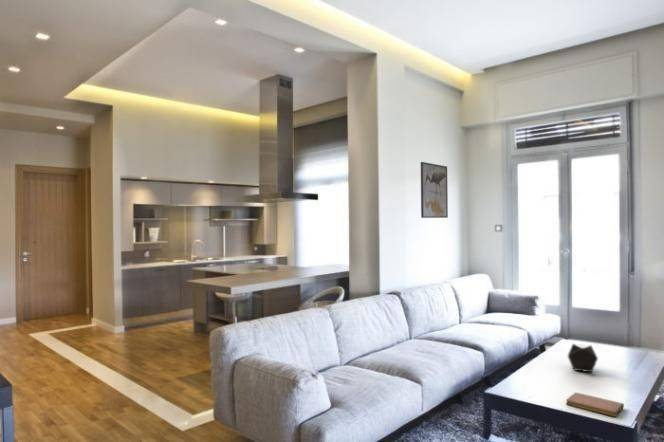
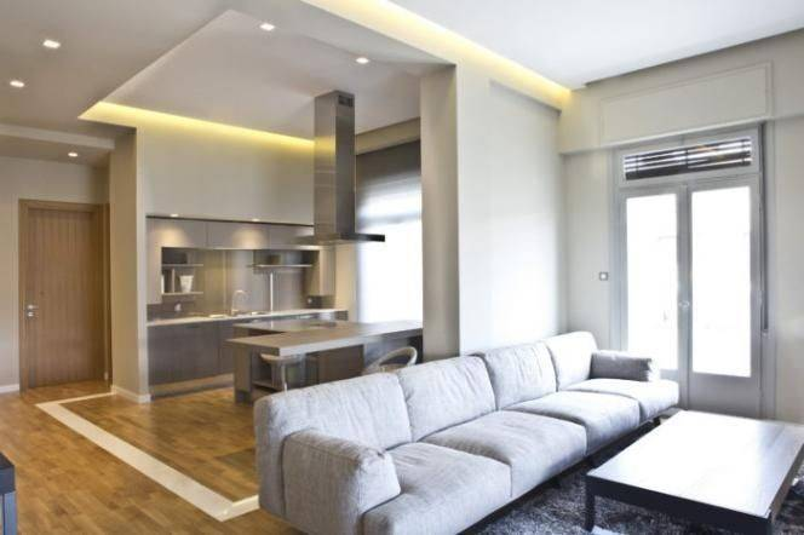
- decorative tray (582, 357)
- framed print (434, 191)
- notebook (594, 403)
